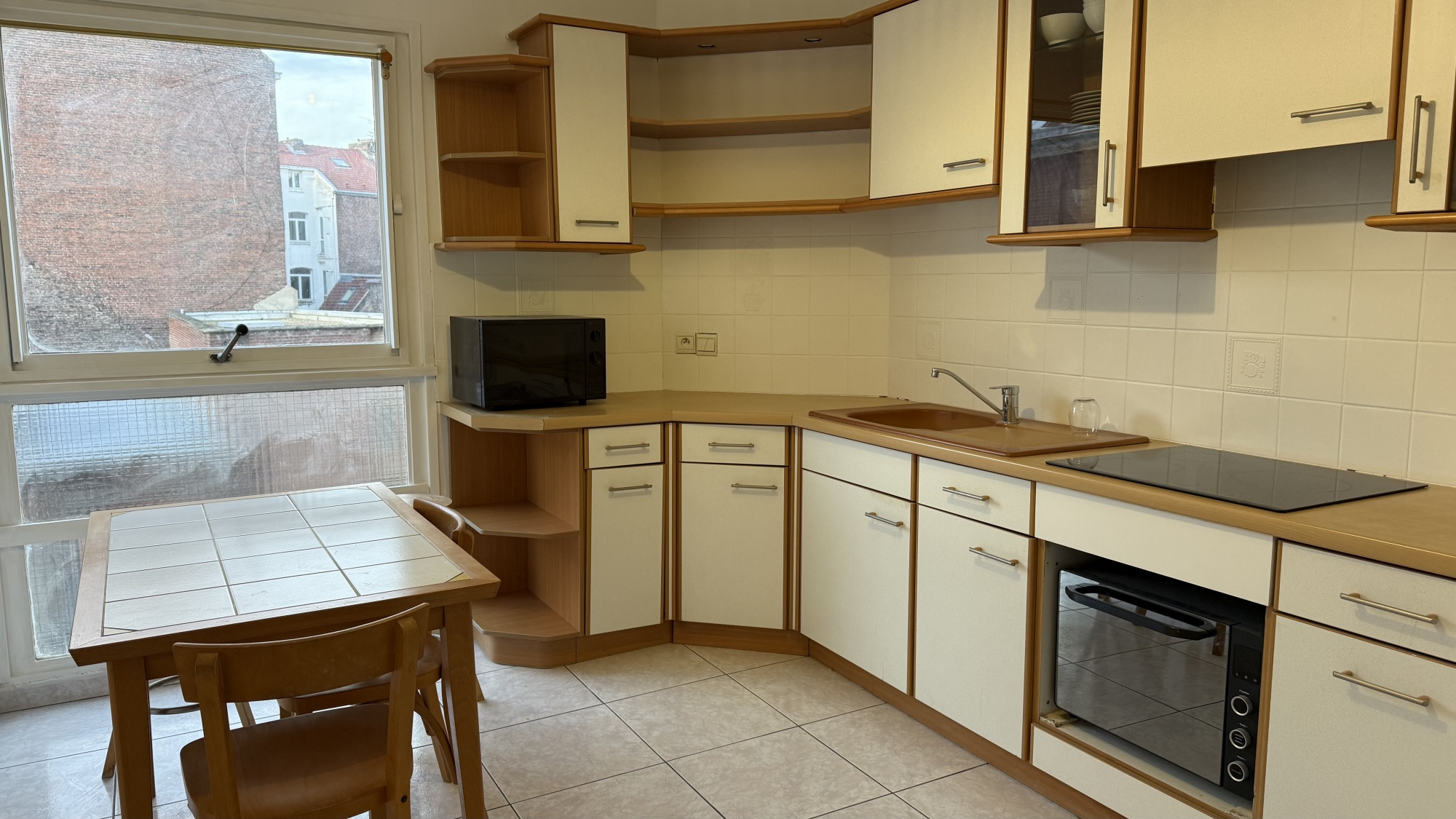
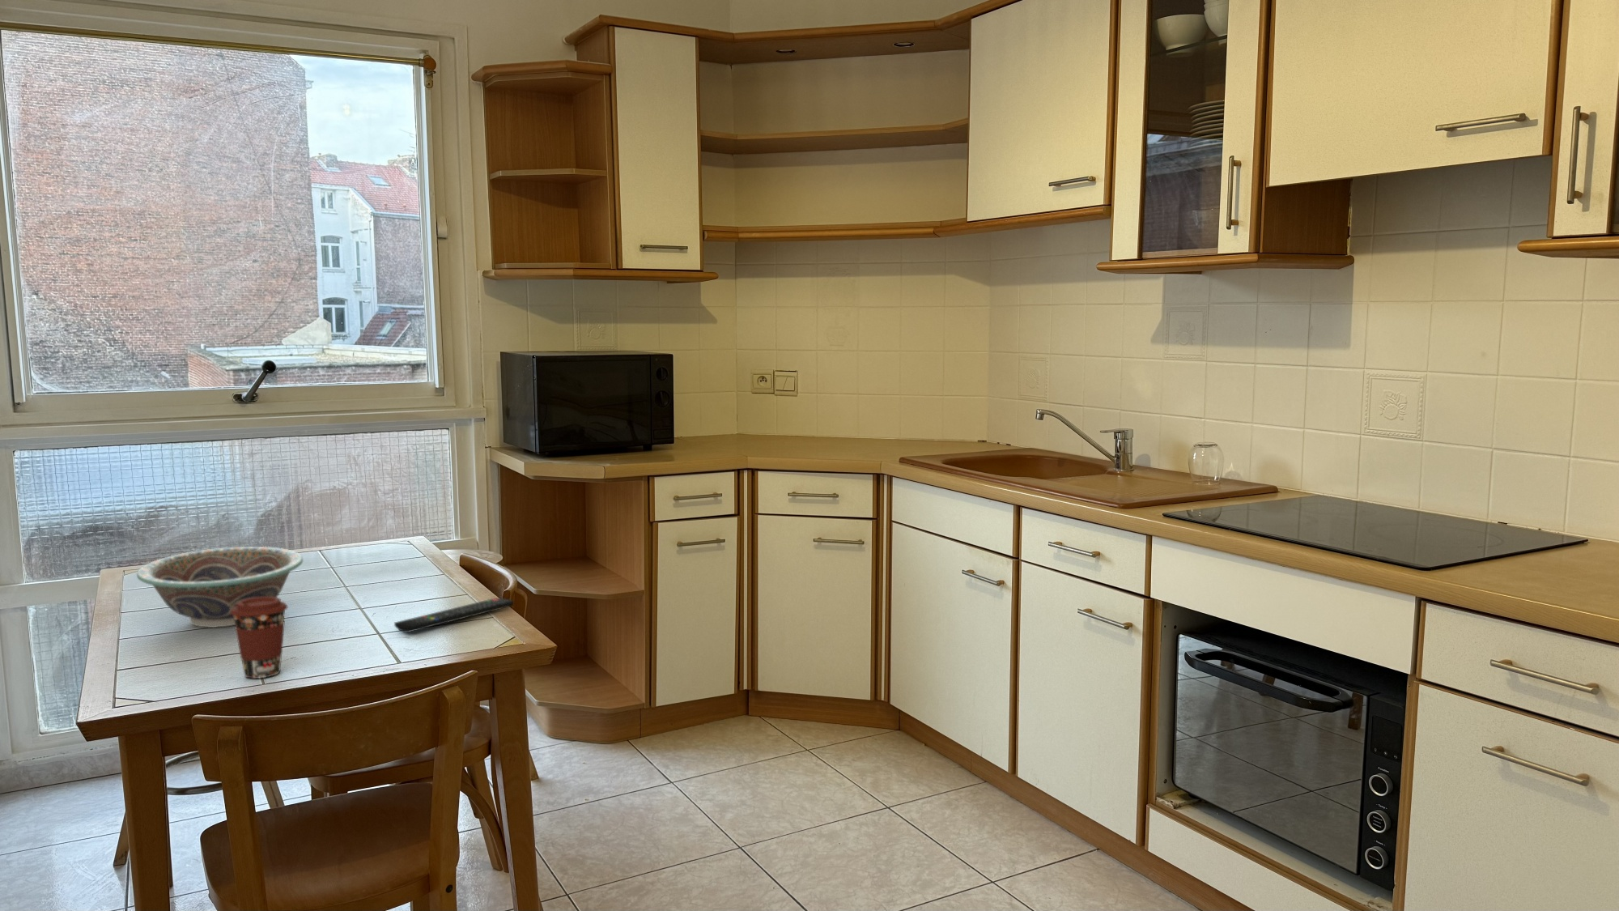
+ decorative bowl (224, 591)
+ coffee cup (260, 637)
+ remote control (457, 615)
